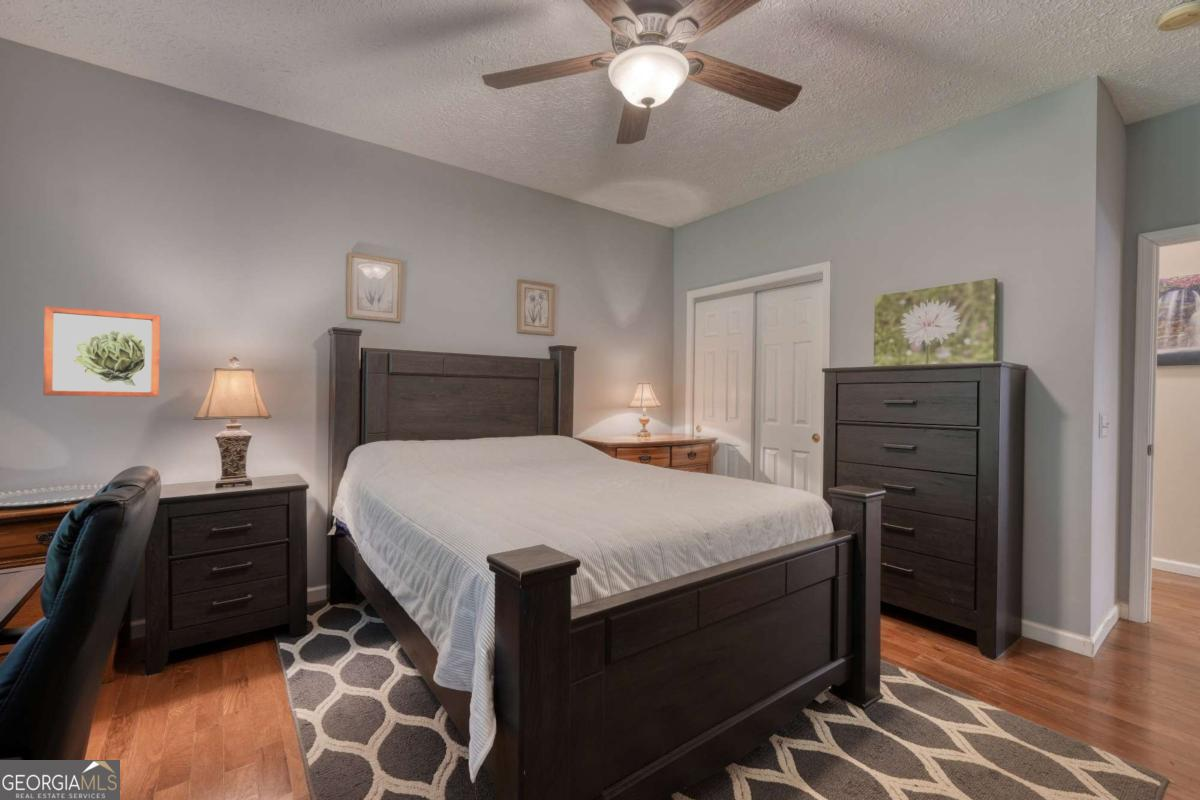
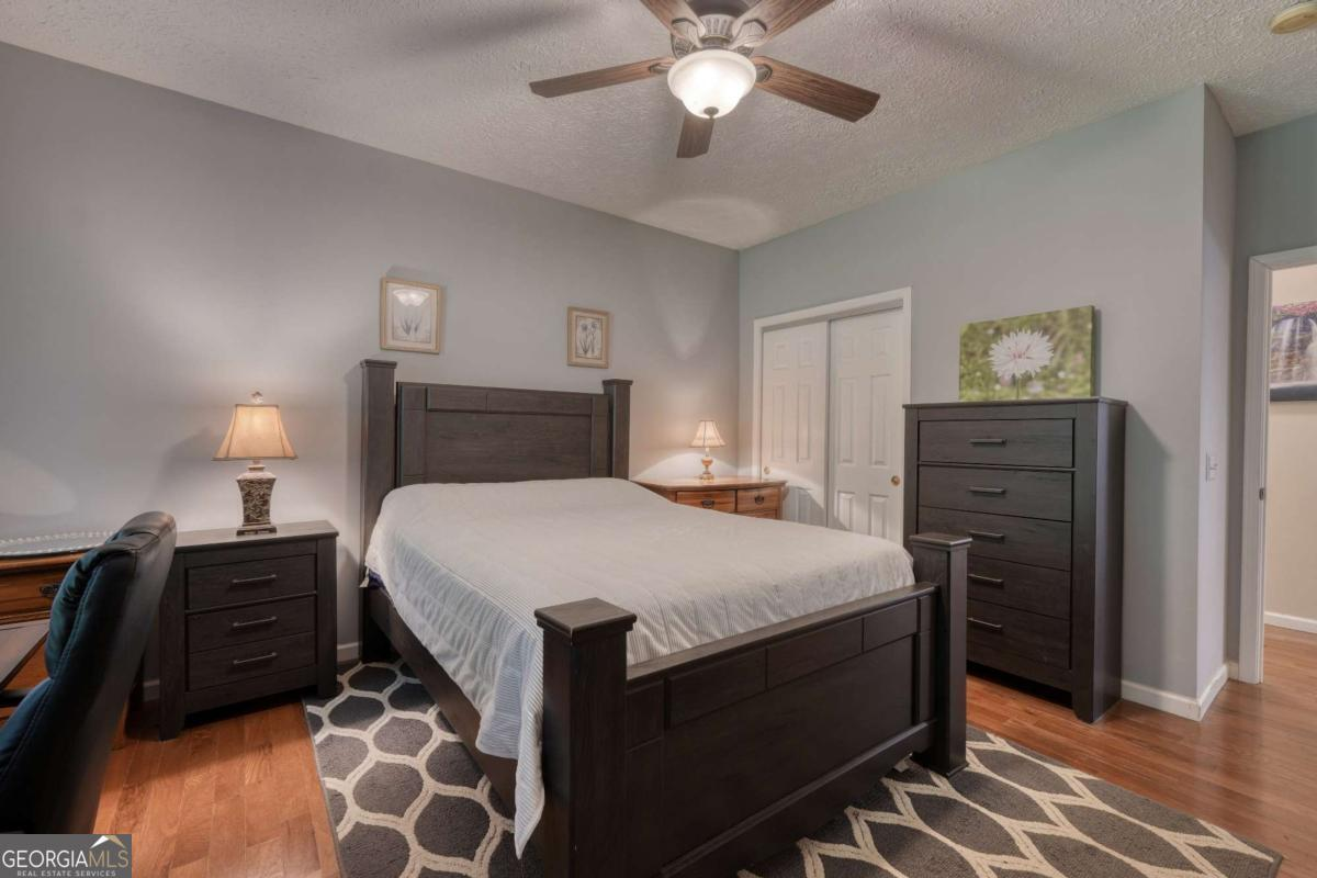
- wall art (104, 353)
